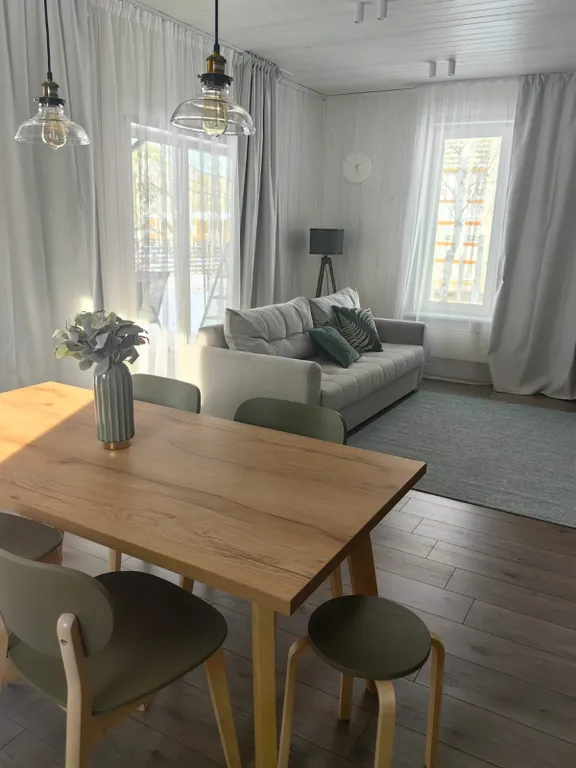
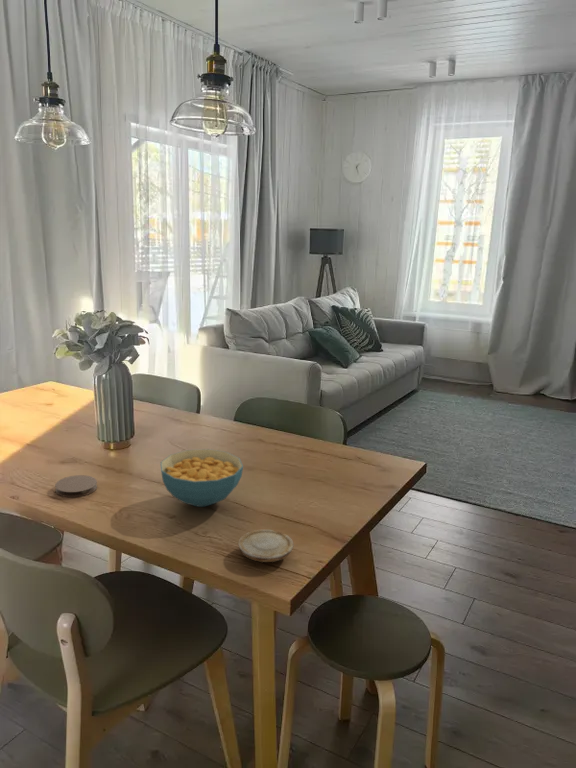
+ cereal bowl (201, 482)
+ coaster (76, 485)
+ wood slice (265, 547)
